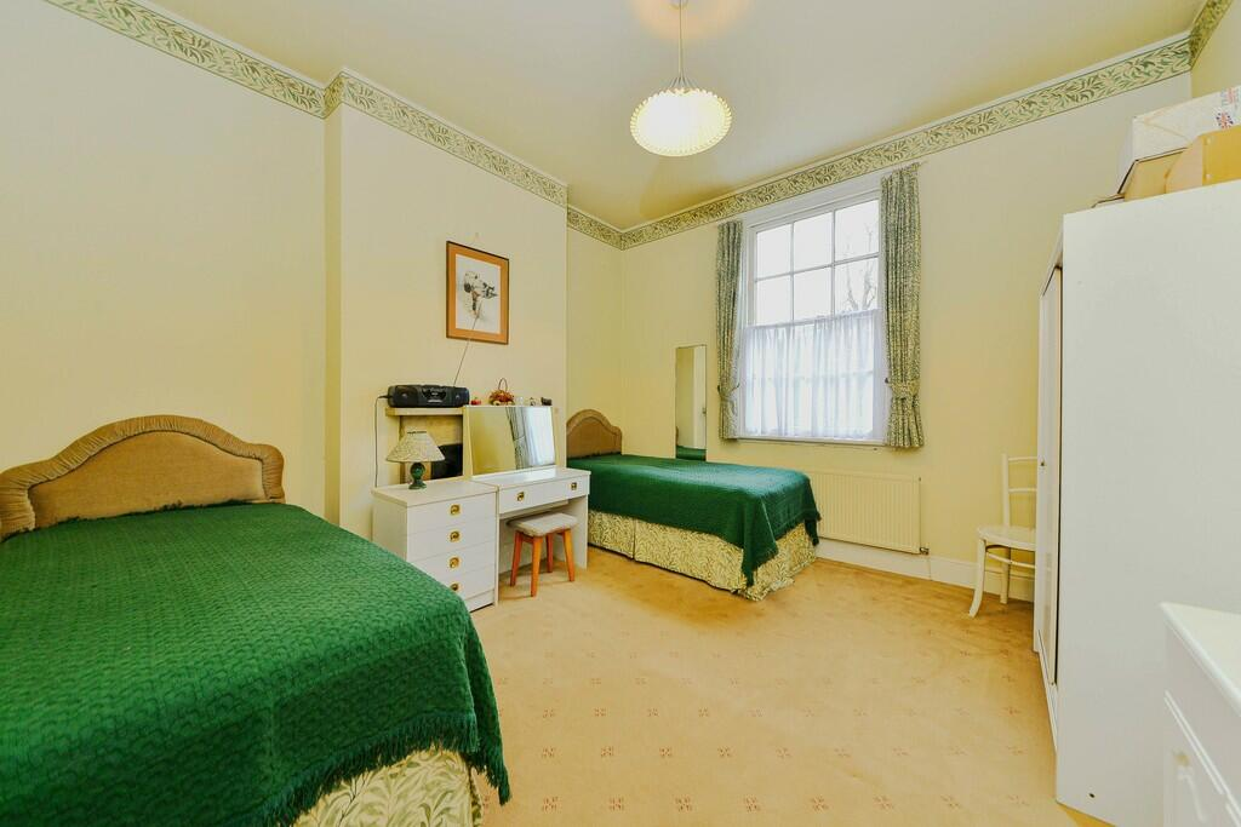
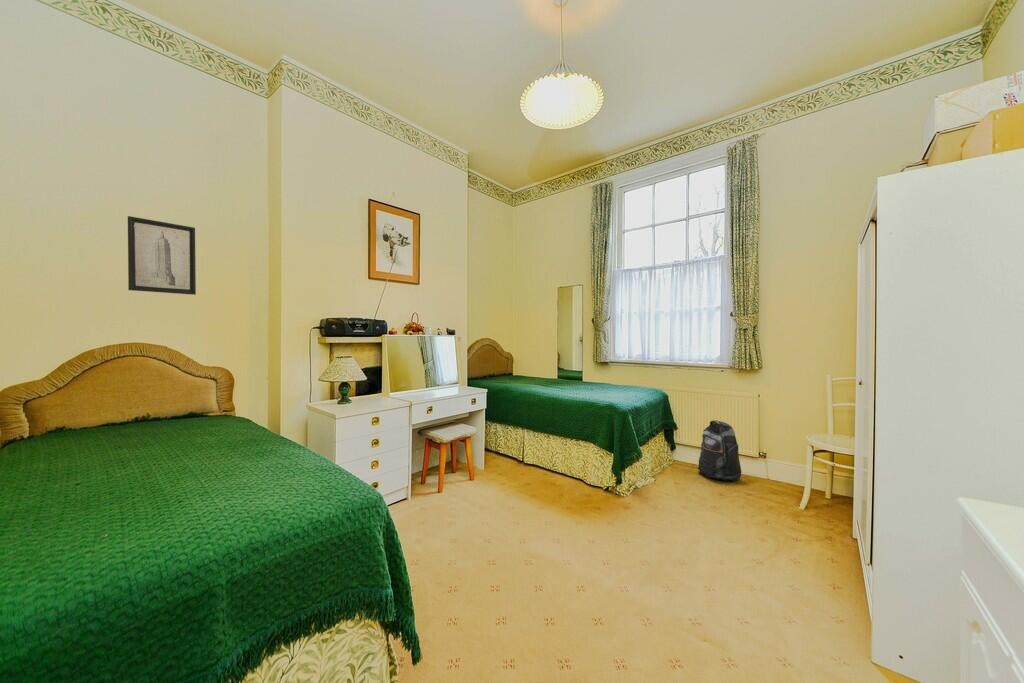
+ backpack (719, 447)
+ wall art (163, 257)
